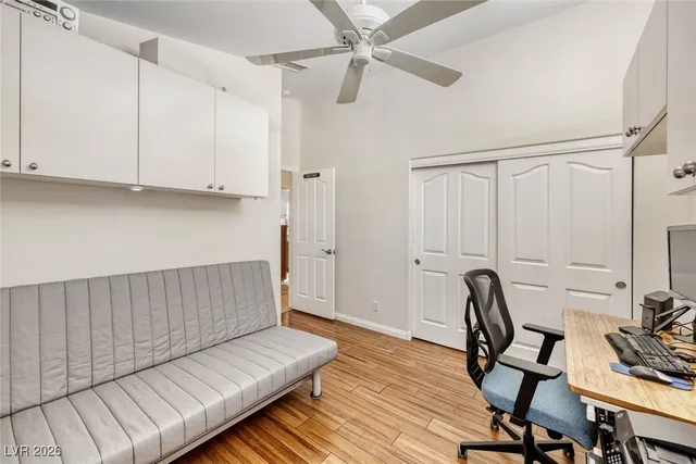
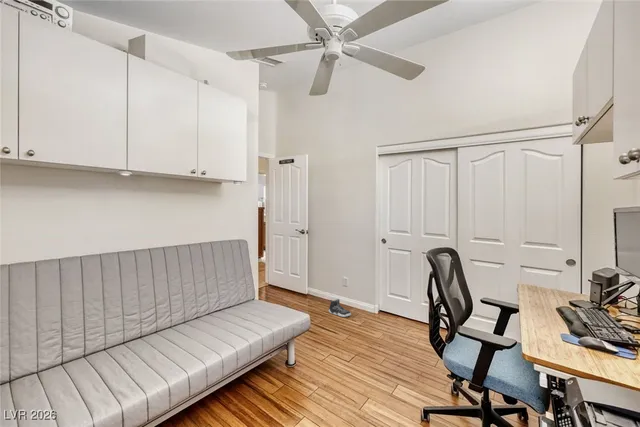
+ sneaker (339, 307)
